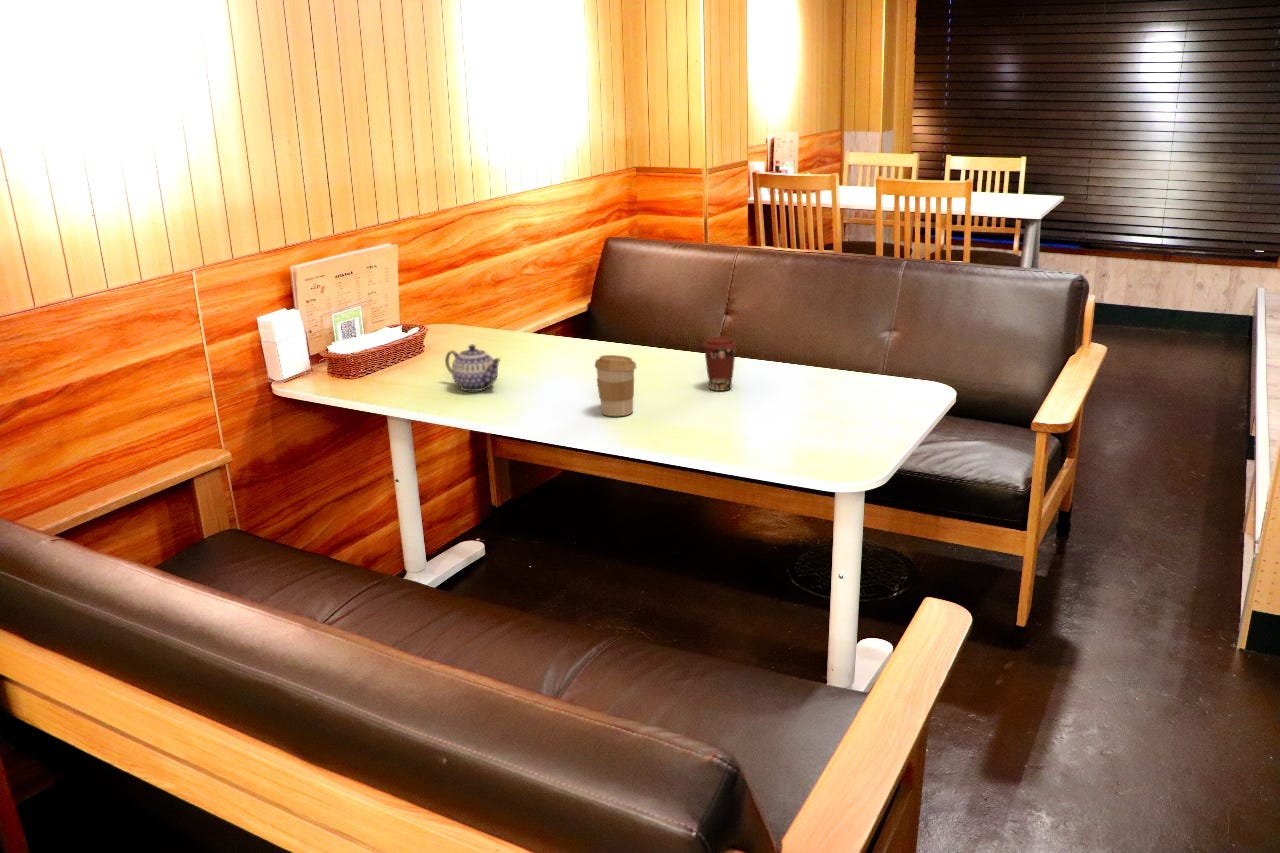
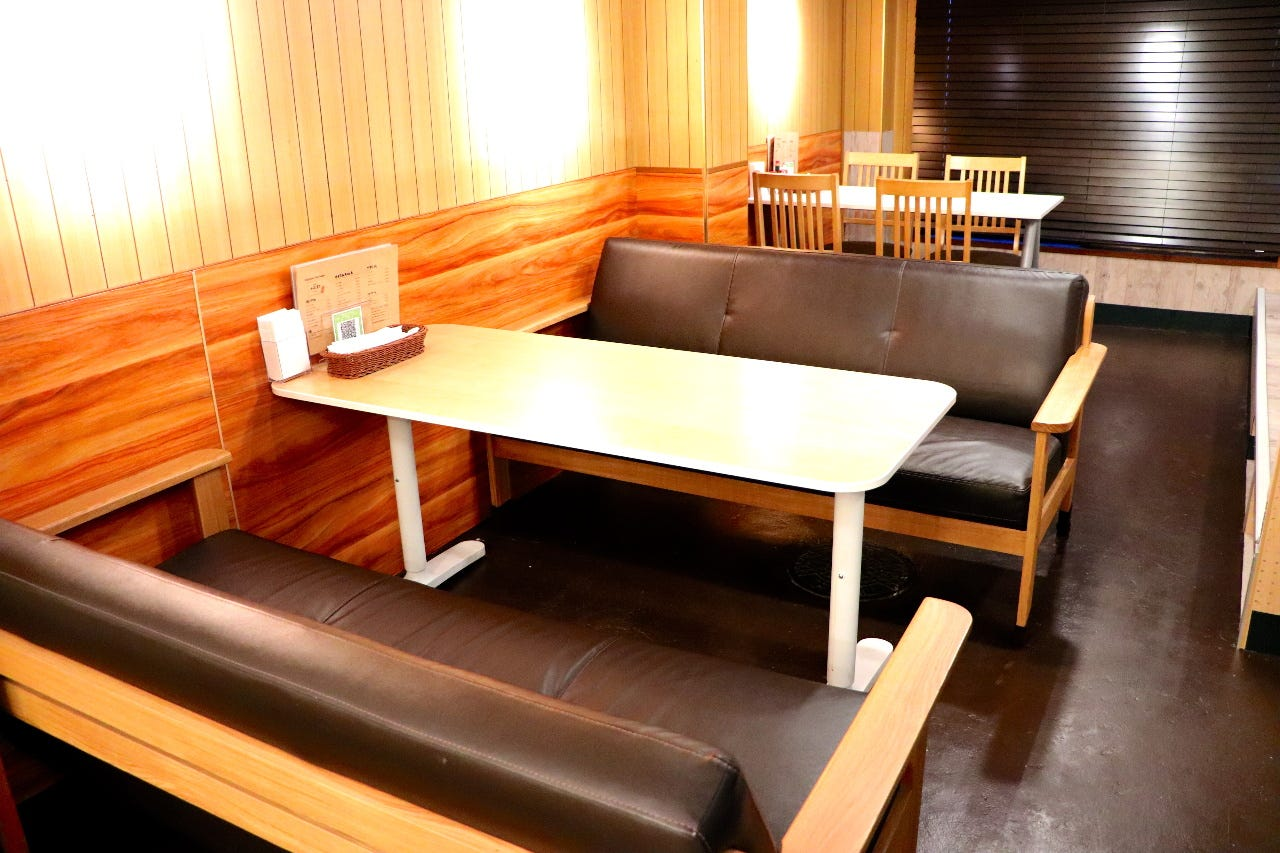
- coffee cup (720, 363)
- coffee cup (616, 384)
- teapot (473, 366)
